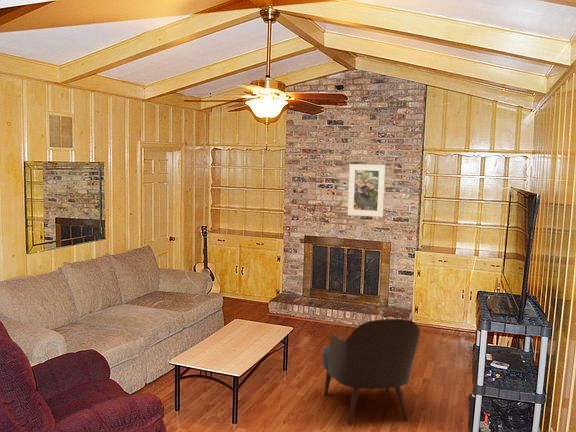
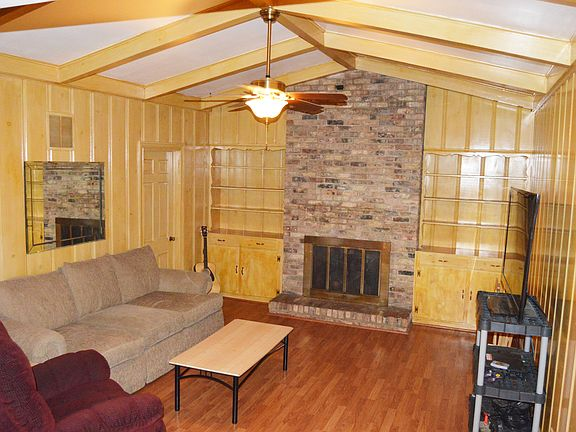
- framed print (366, 190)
- armchair (371, 359)
